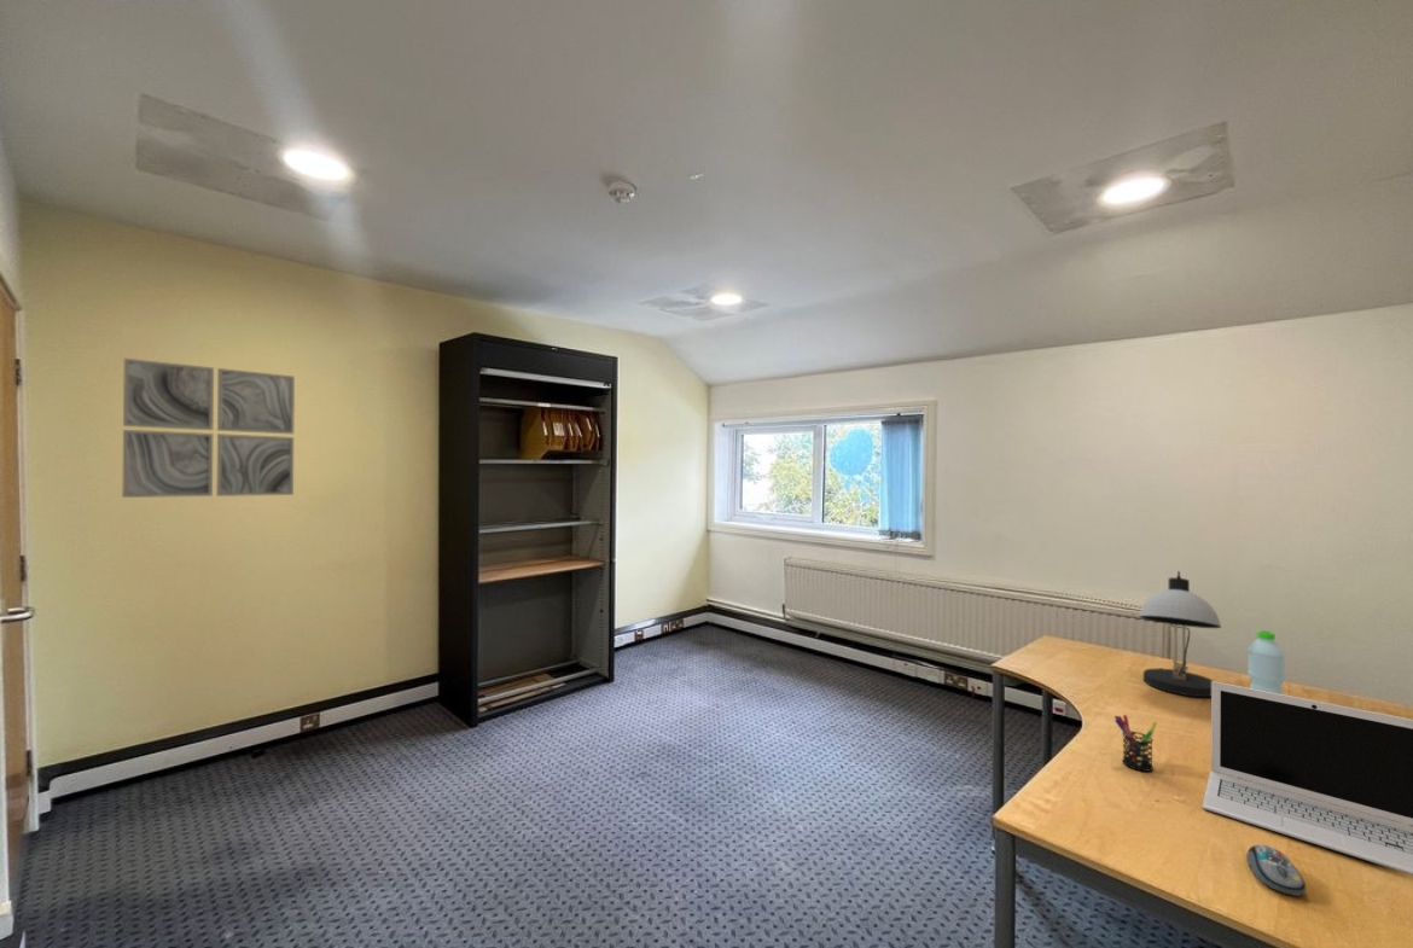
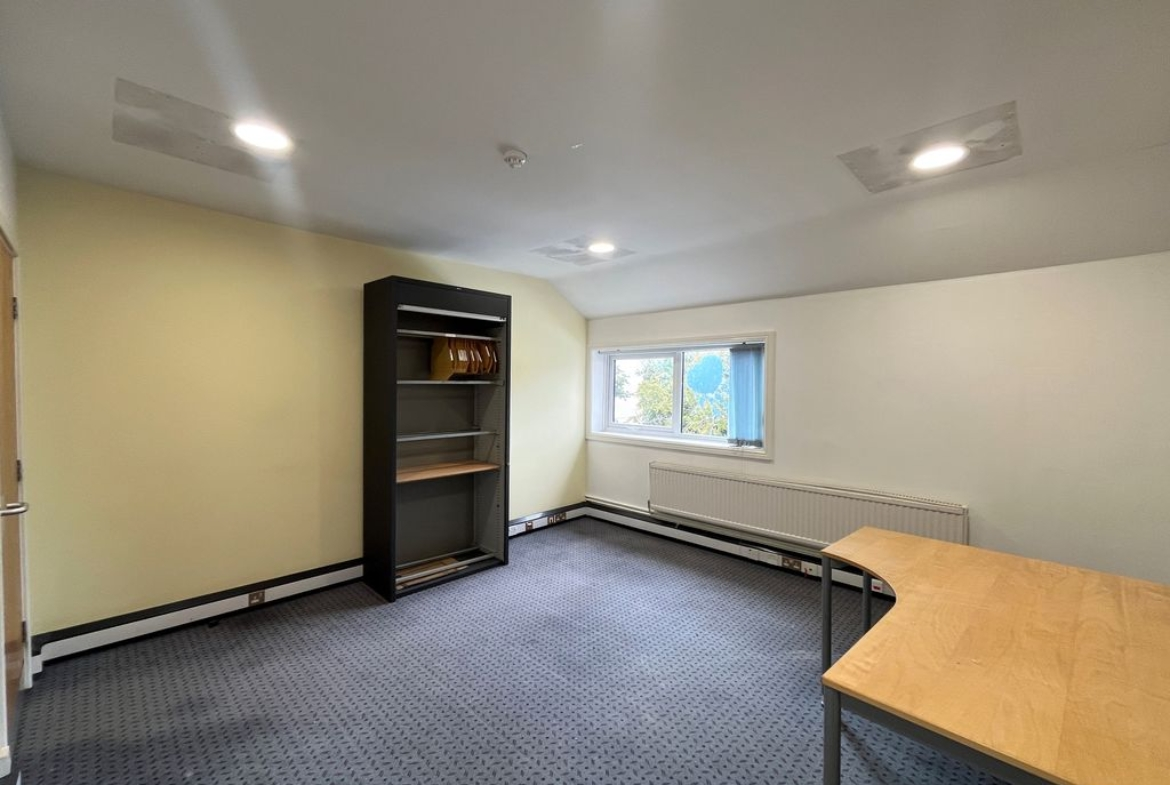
- desk lamp (1179, 627)
- pen holder (1138, 741)
- computer mouse (1274, 866)
- laptop (1316, 768)
- water bottle (1266, 673)
- wall art (217, 430)
